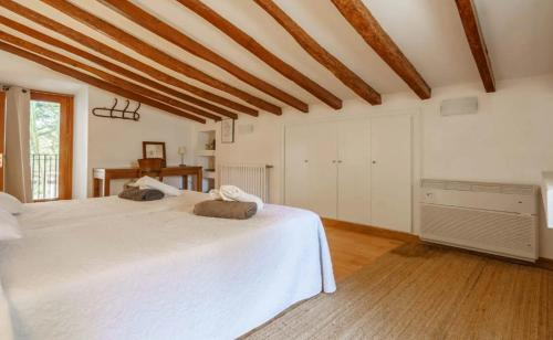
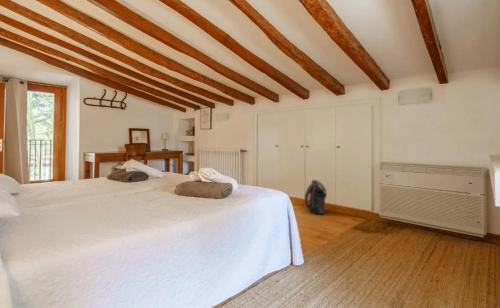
+ backpack (315, 195)
